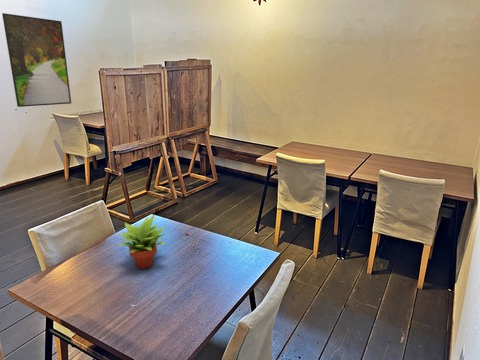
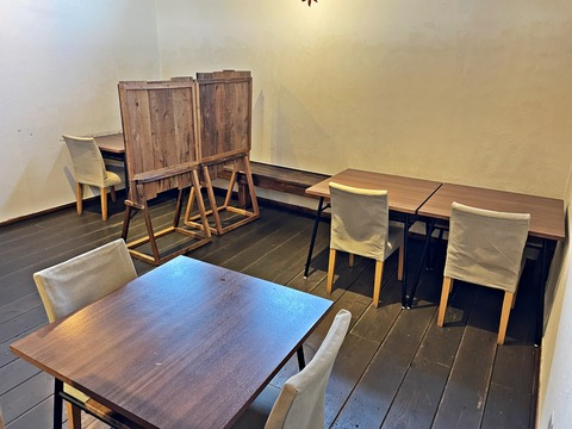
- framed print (40, 62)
- succulent plant (143, 244)
